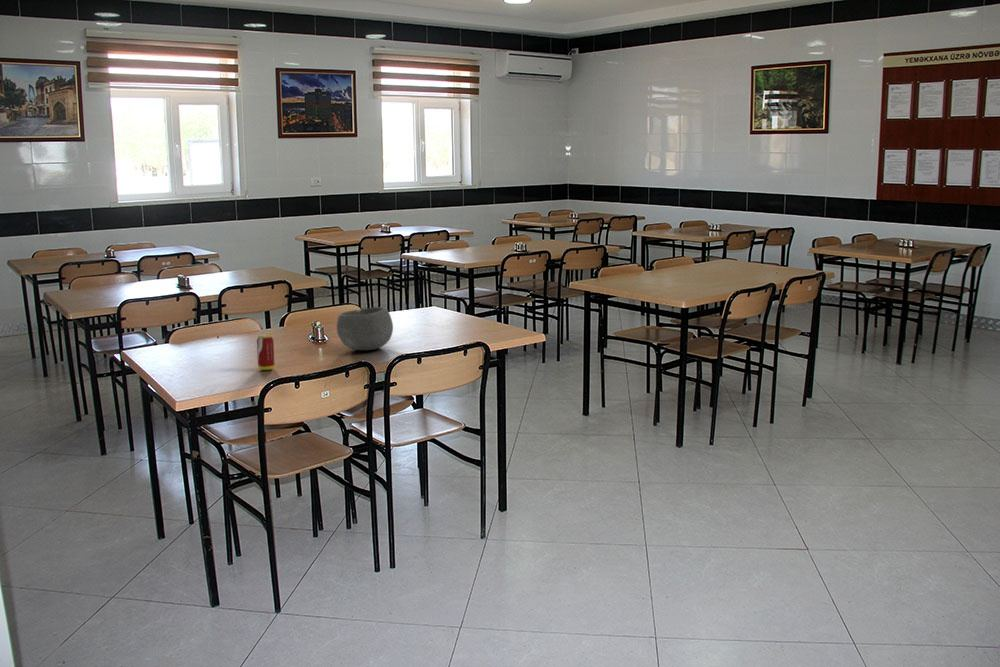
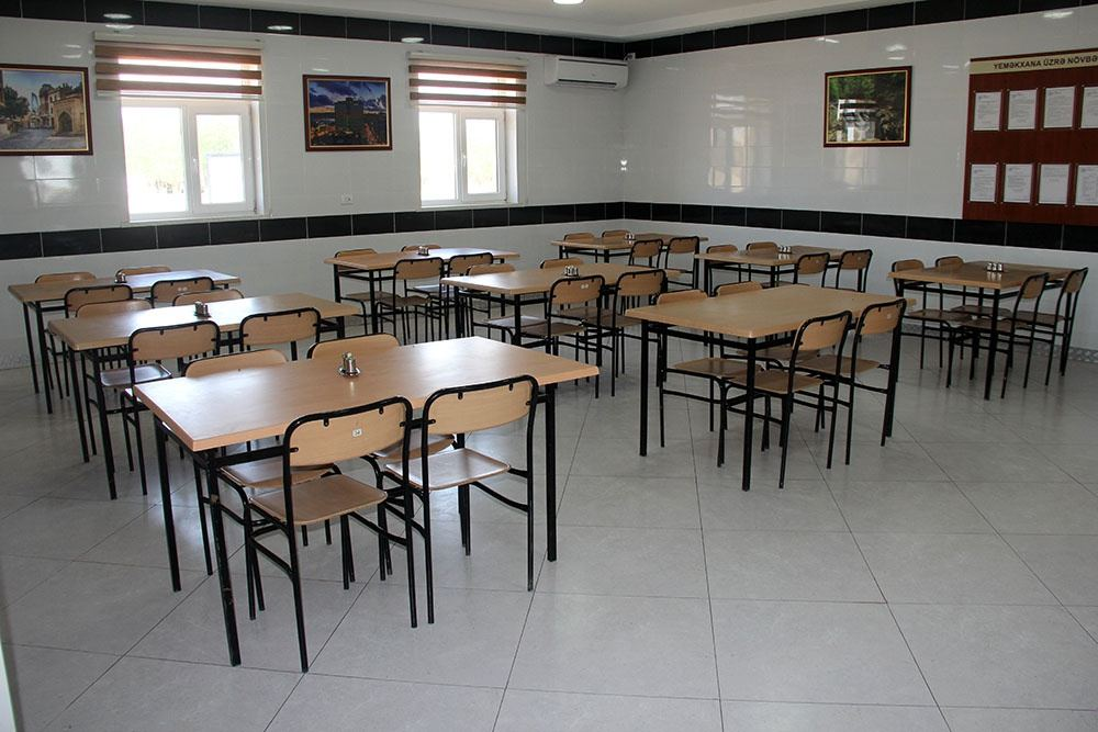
- beverage can (265, 352)
- bowl (364, 329)
